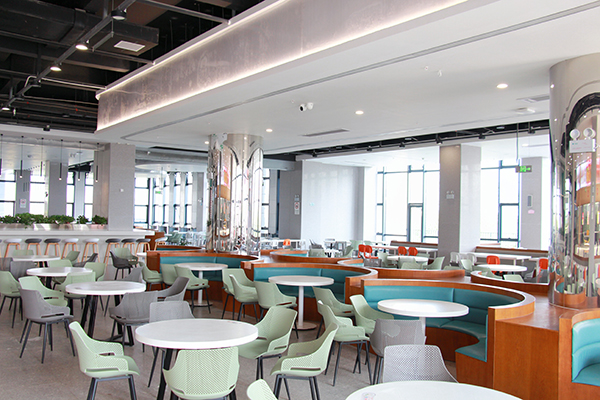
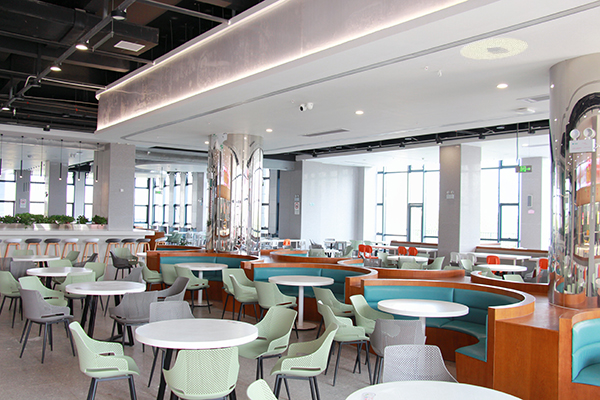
+ ceiling light (493, 46)
